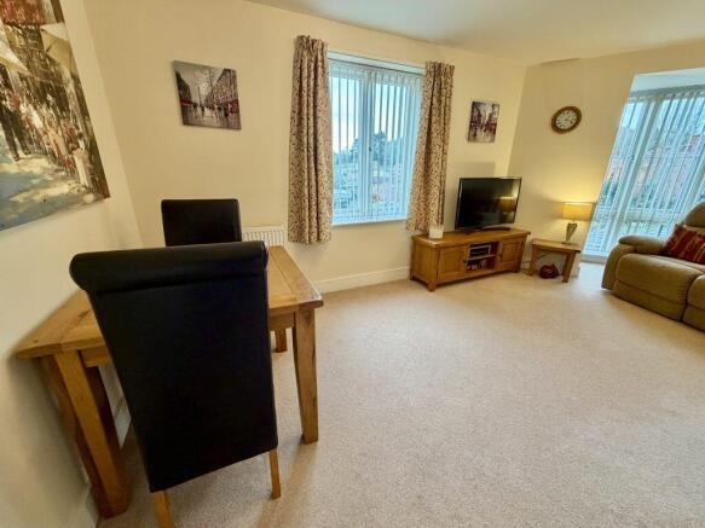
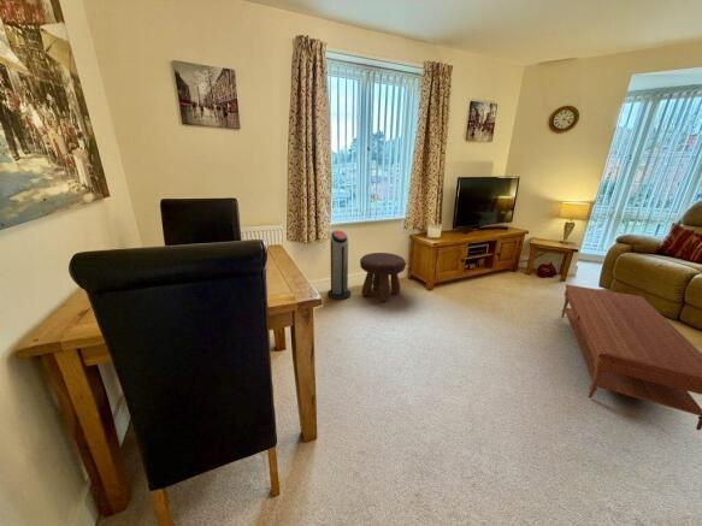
+ coffee table (618, 338)
+ air purifier (338, 264)
+ footstool (382, 276)
